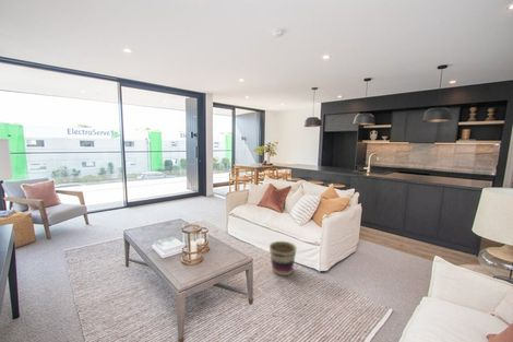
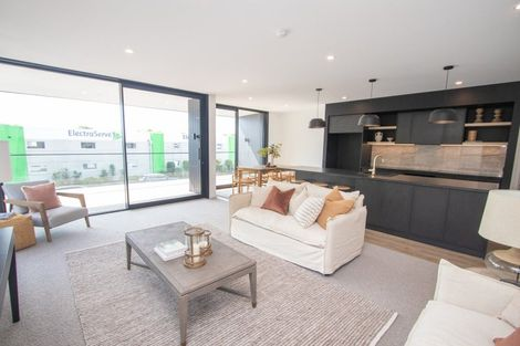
- basket (282, 258)
